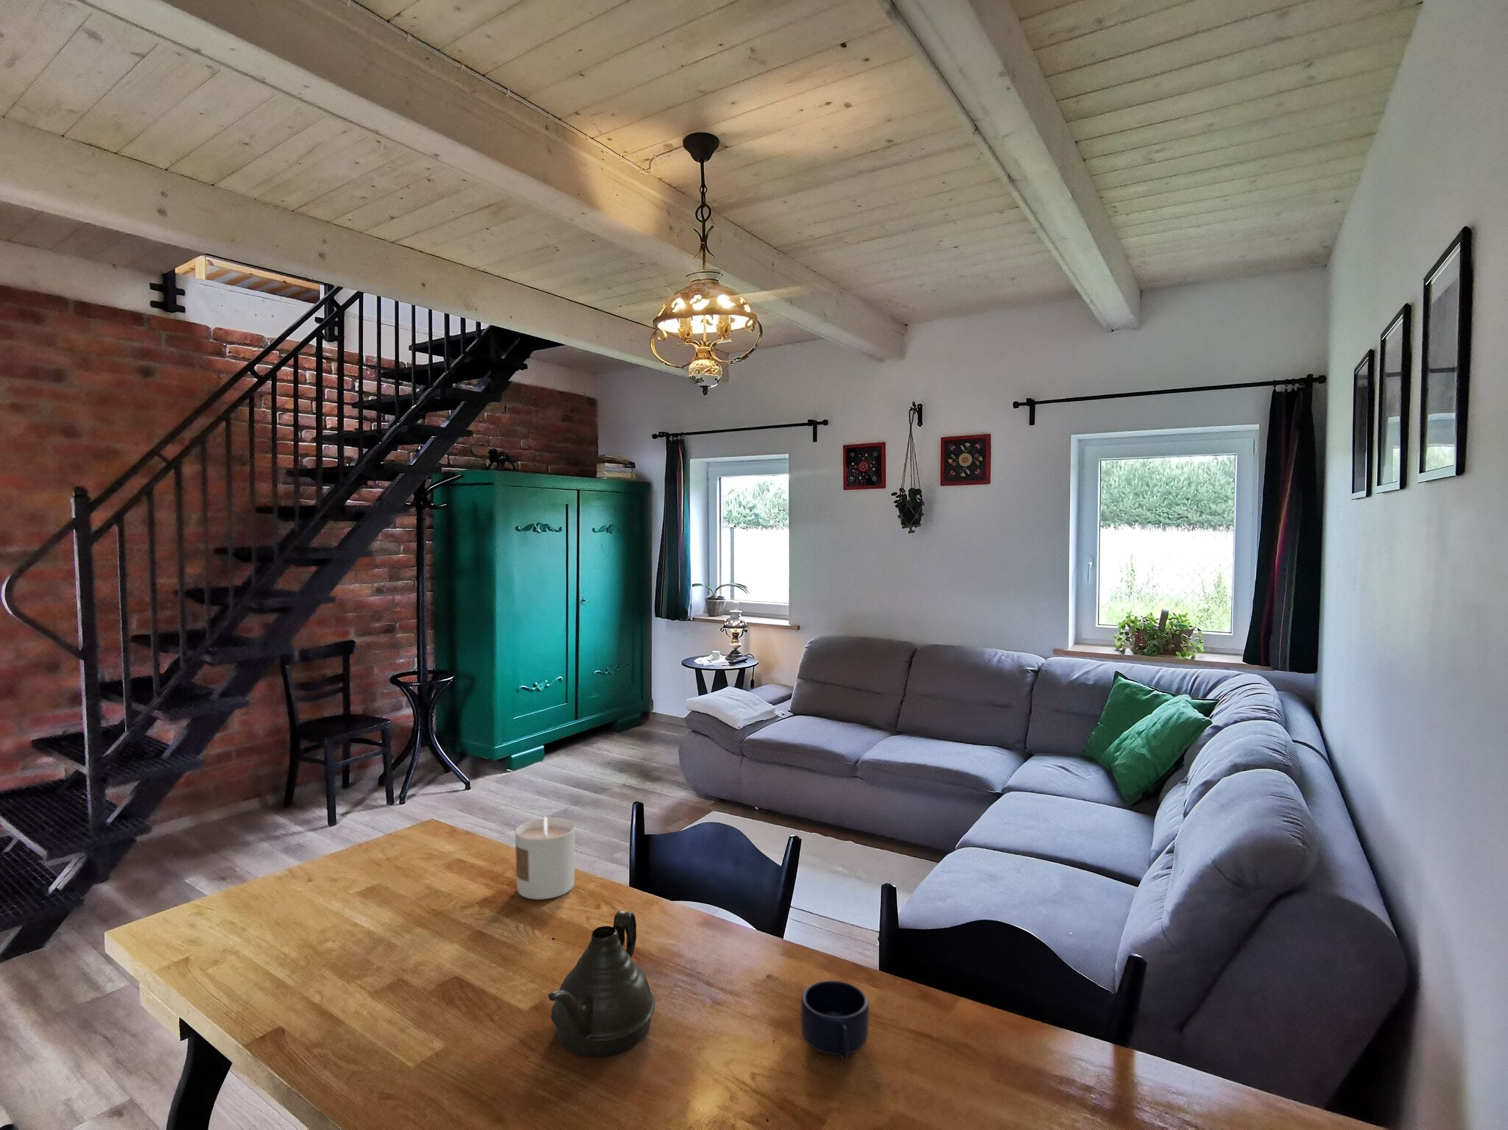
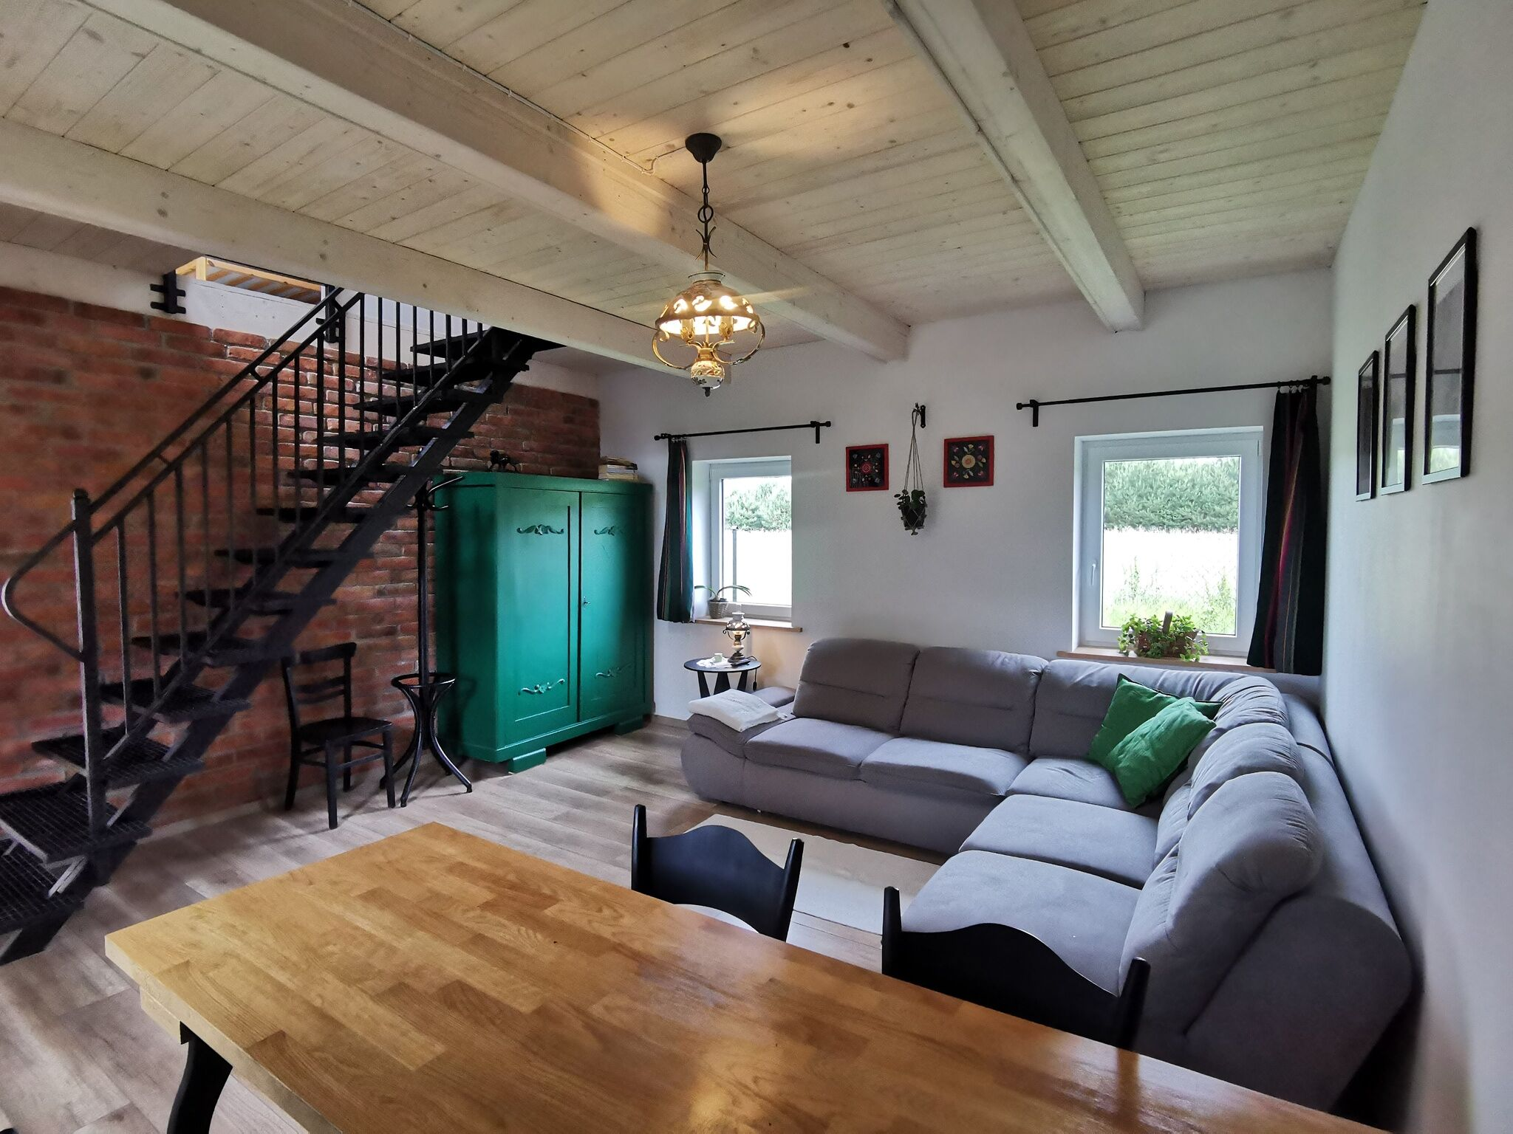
- mug (836, 1024)
- candle (546, 852)
- teapot (593, 990)
